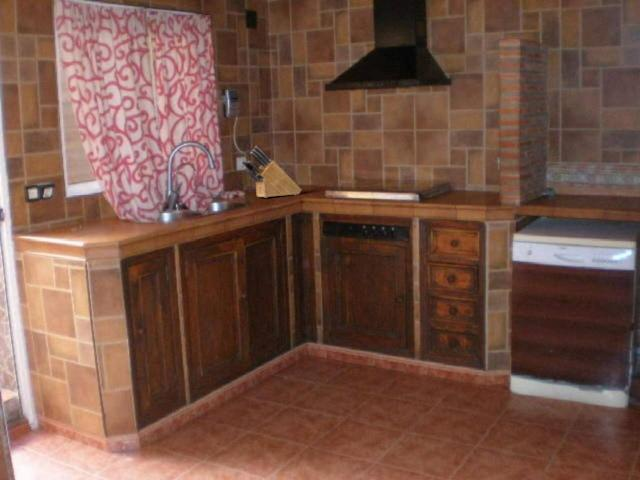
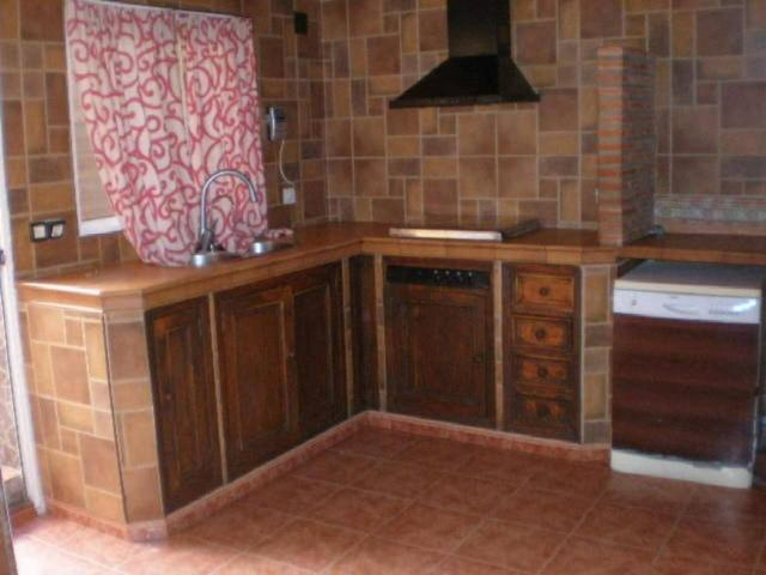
- knife block (271, 170)
